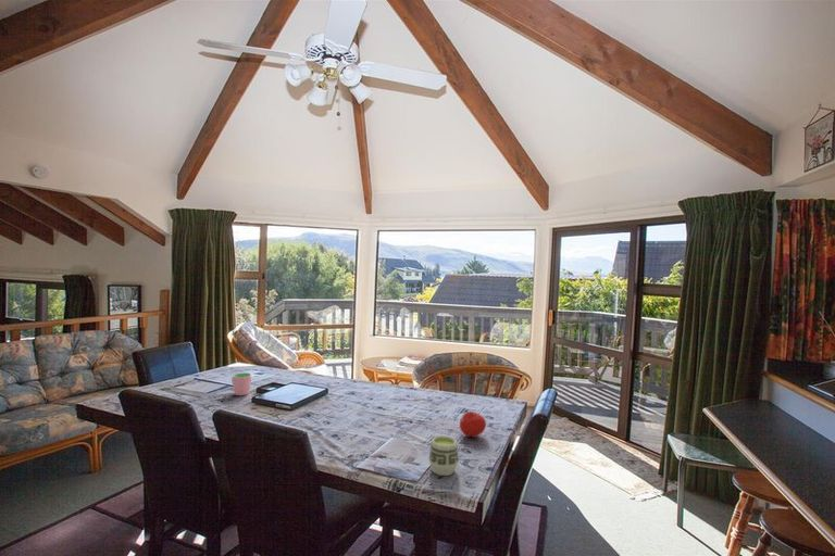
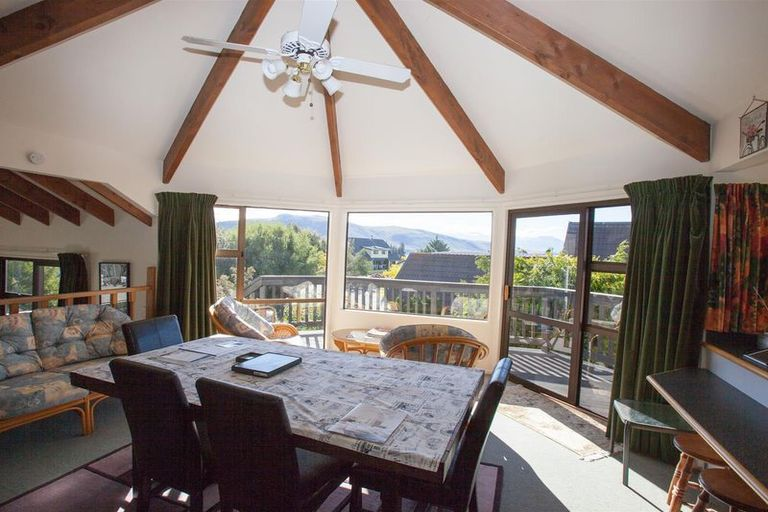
- cup (444, 455)
- fruit (473, 422)
- cup (239, 383)
